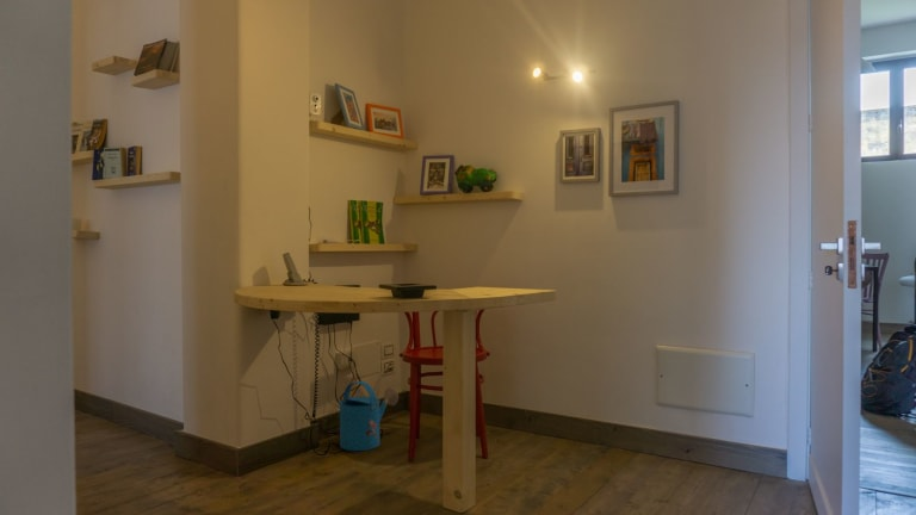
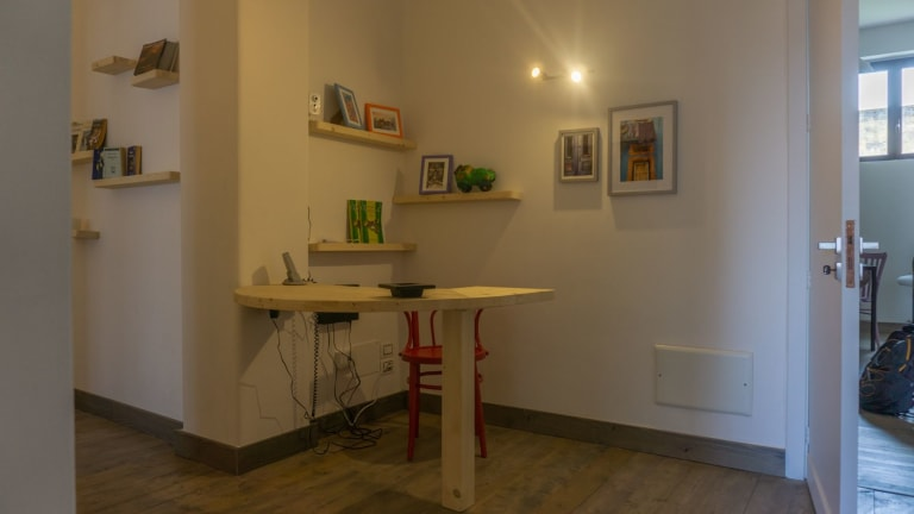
- watering can (370, 409)
